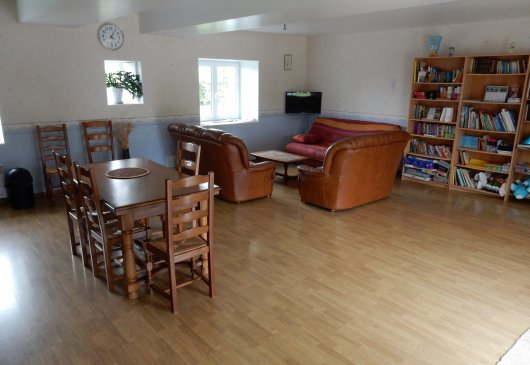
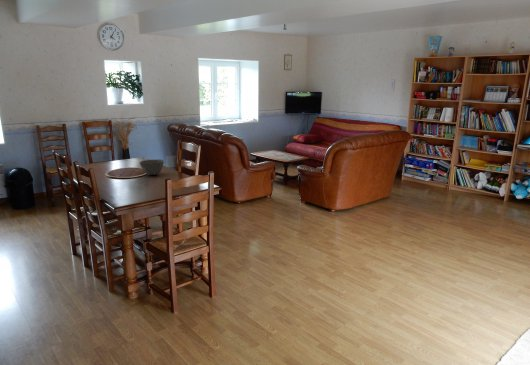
+ bowl (152, 167)
